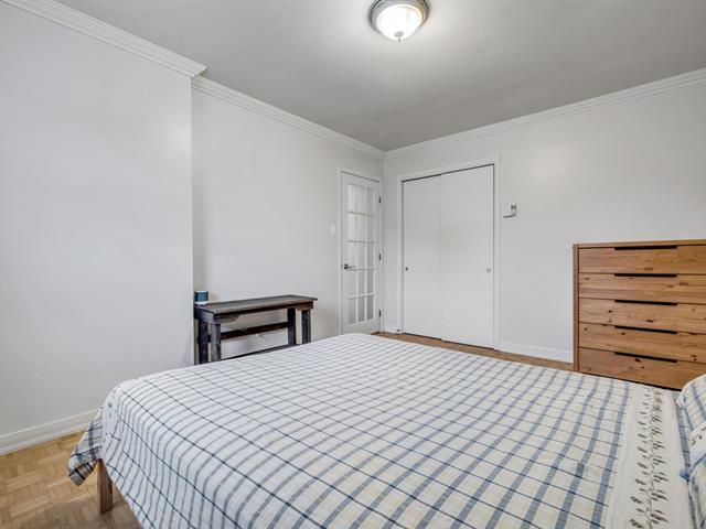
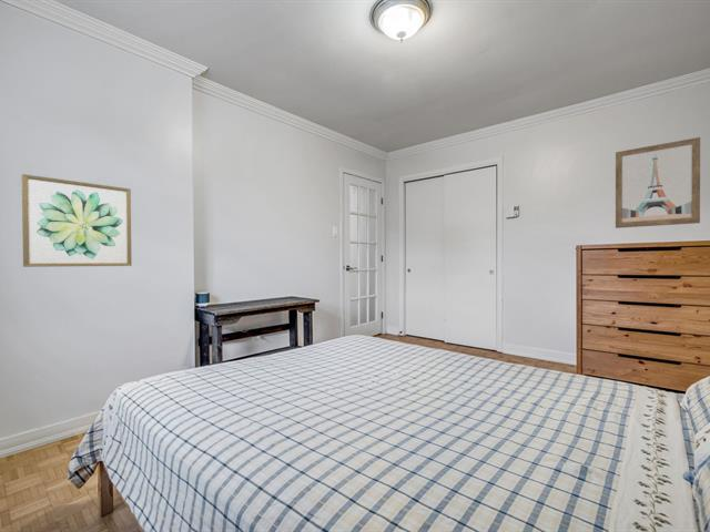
+ wall art (81, 224)
+ wall art (655, 185)
